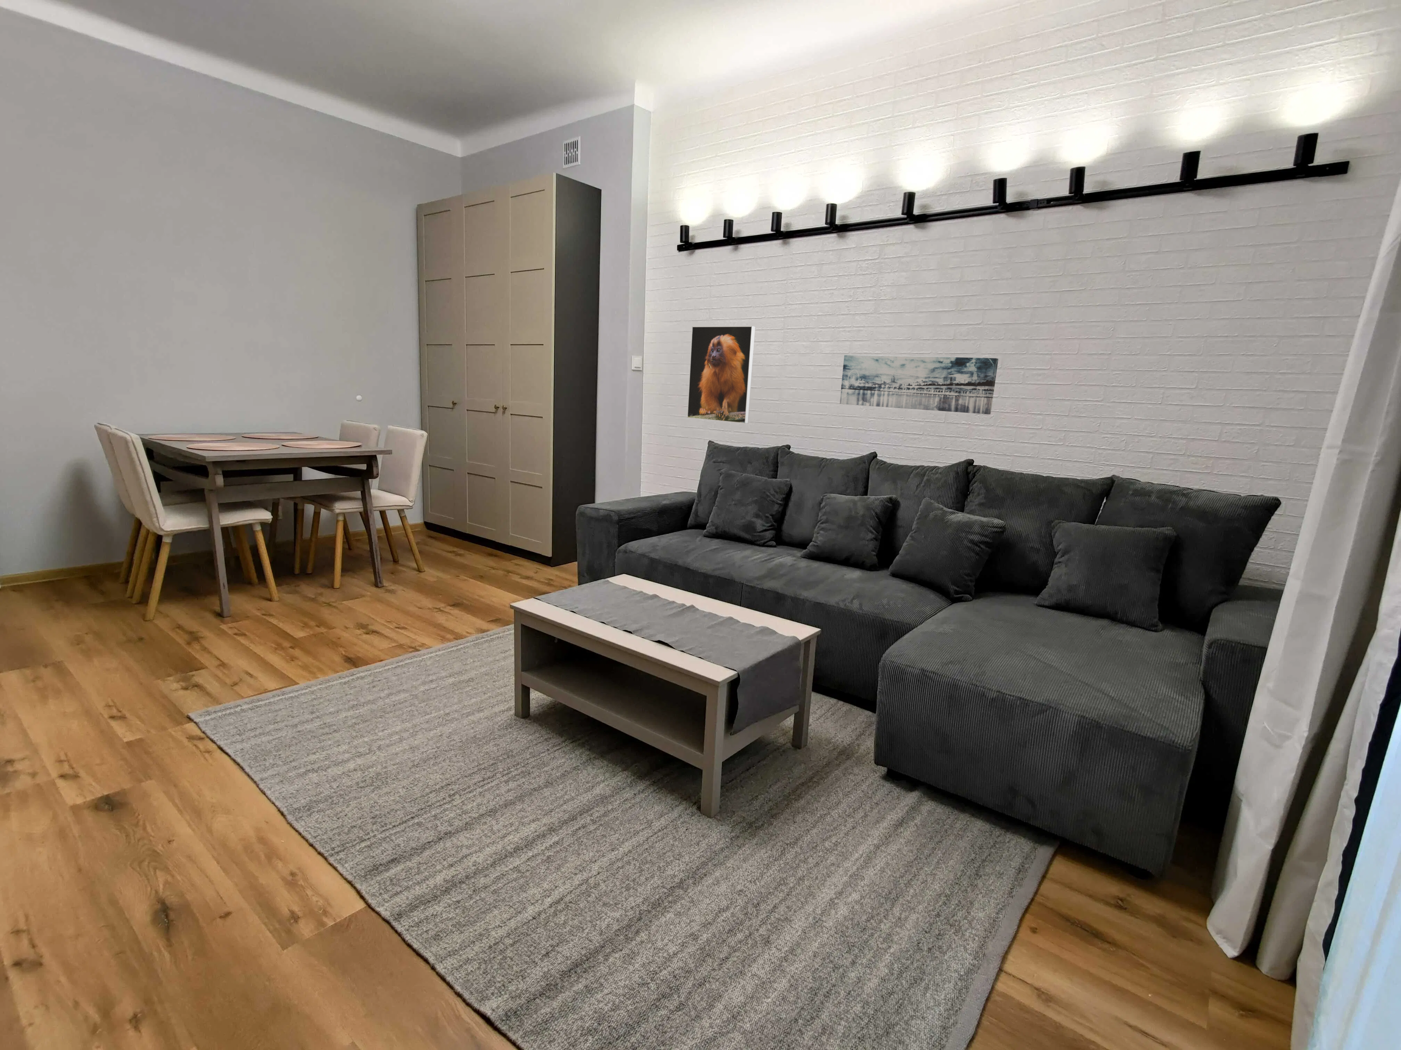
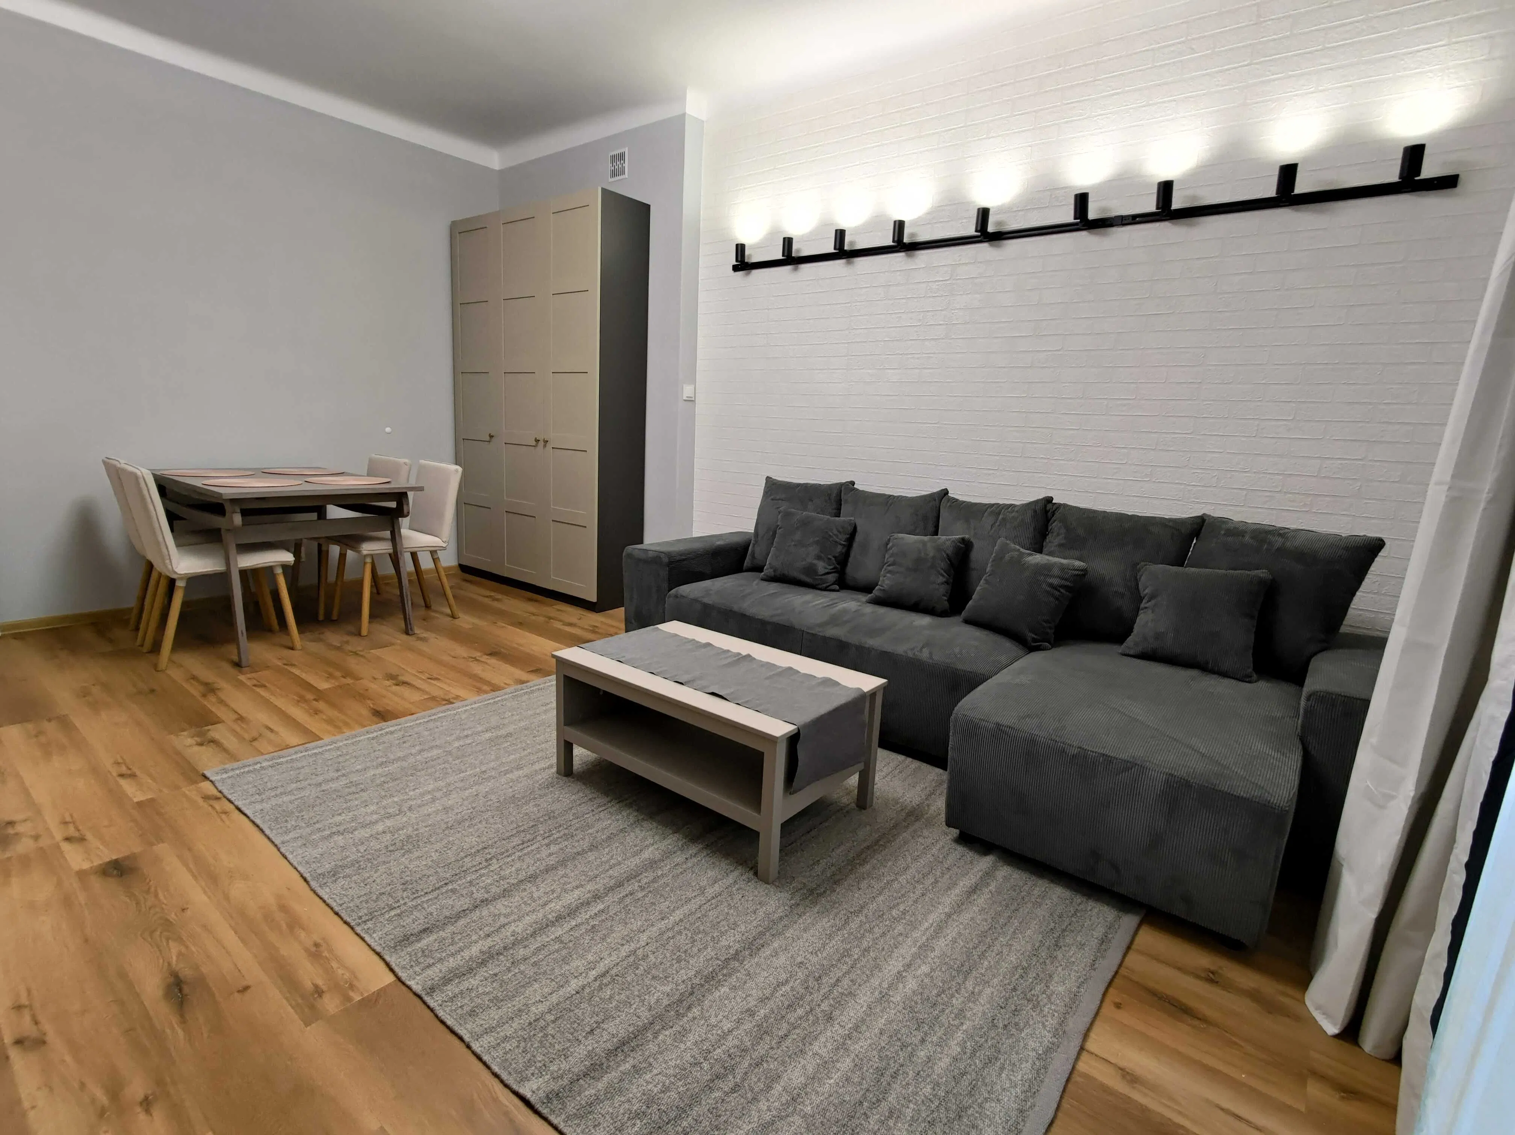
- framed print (719, 374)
- wall art (913, 383)
